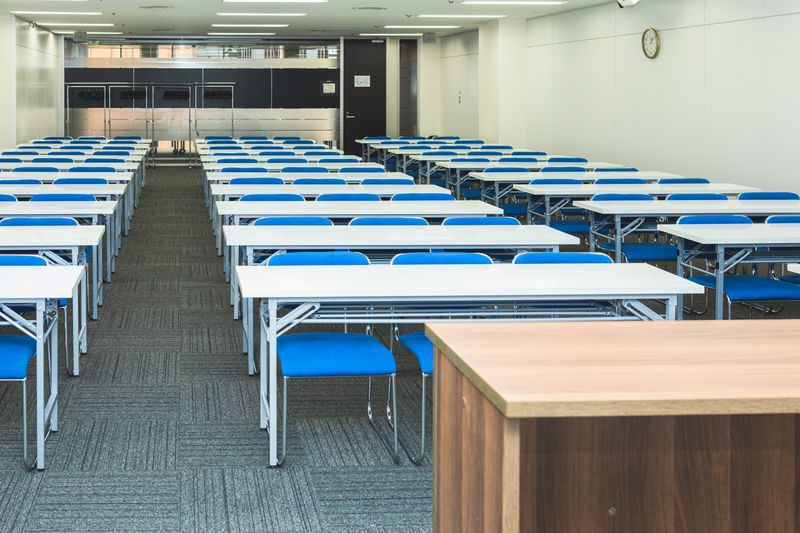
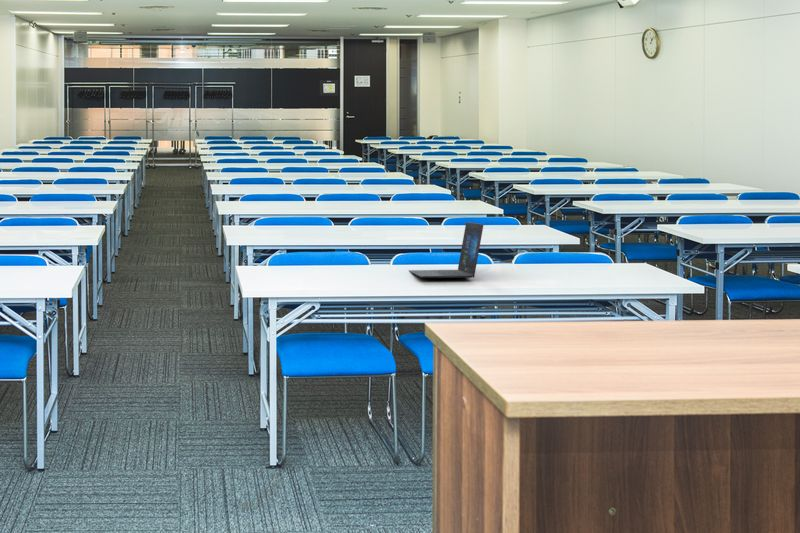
+ laptop (460, 254)
